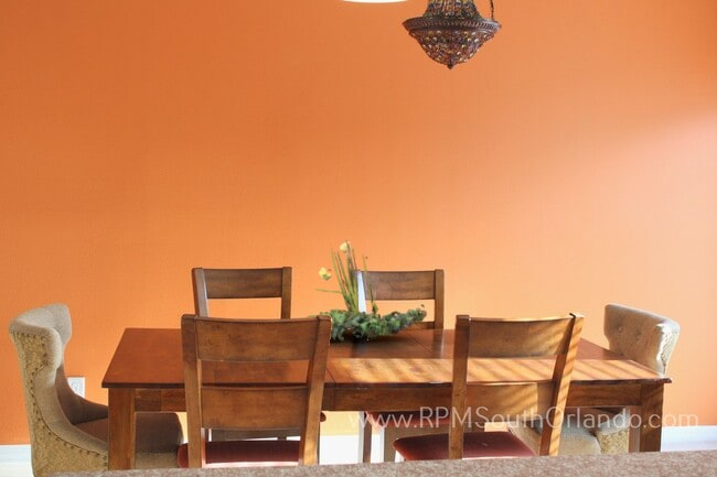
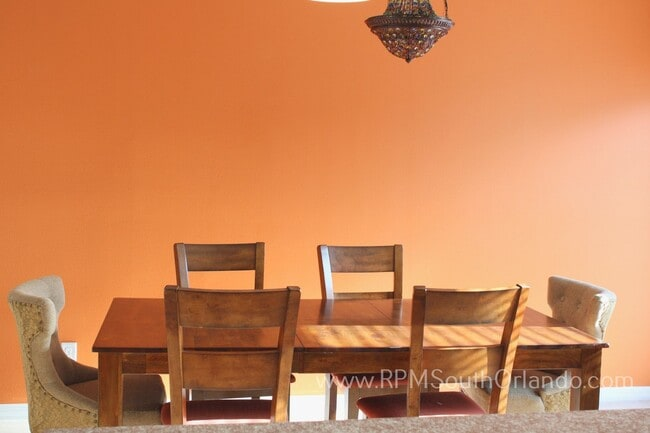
- plant (357, 290)
